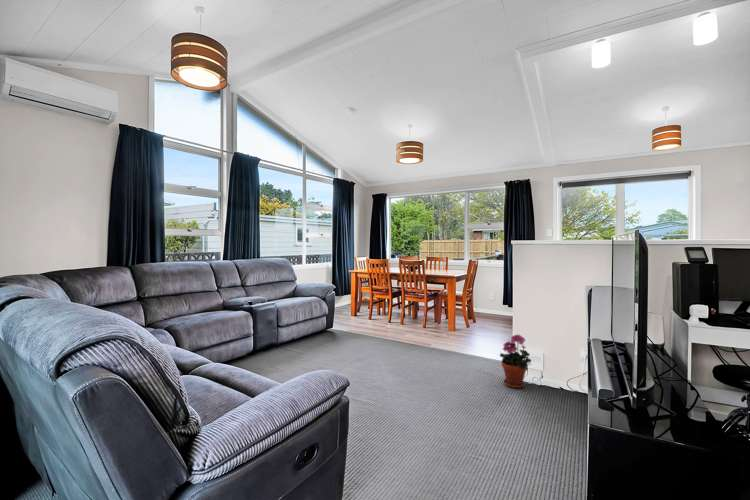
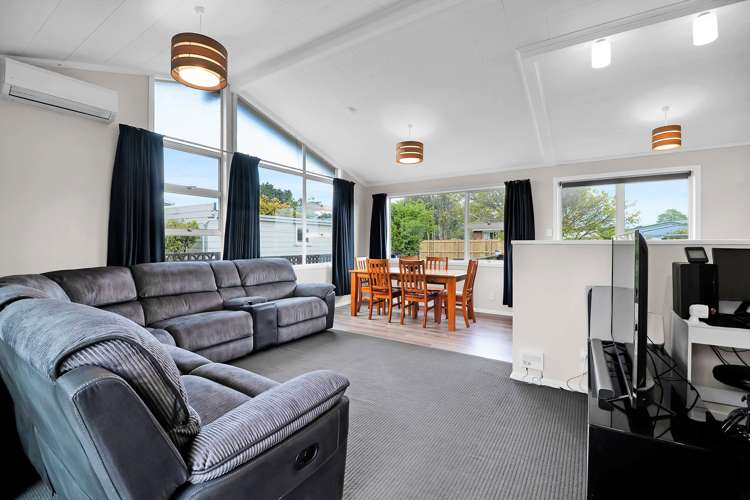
- potted plant (514, 359)
